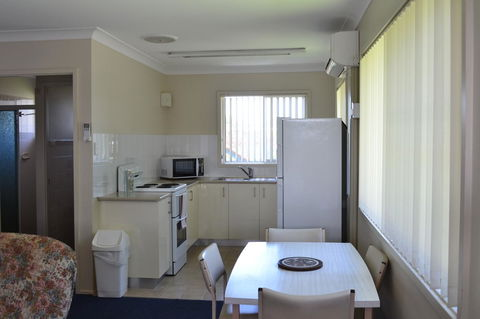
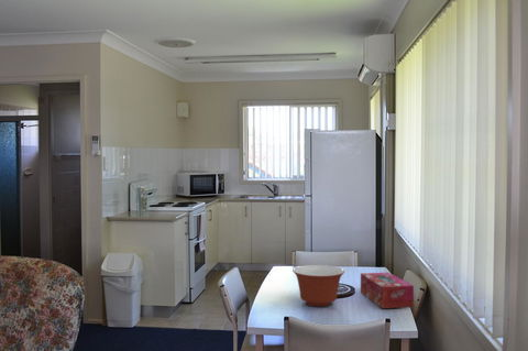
+ tissue box (385, 288)
+ mixing bowl (318, 286)
